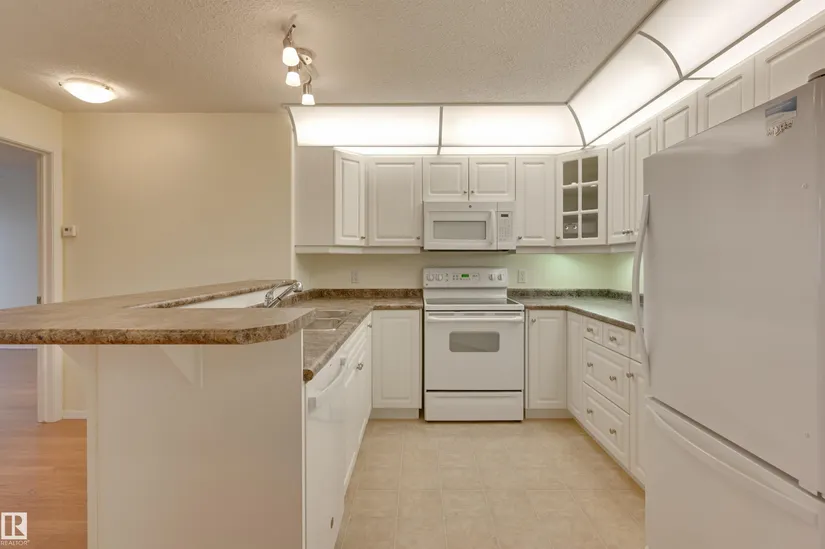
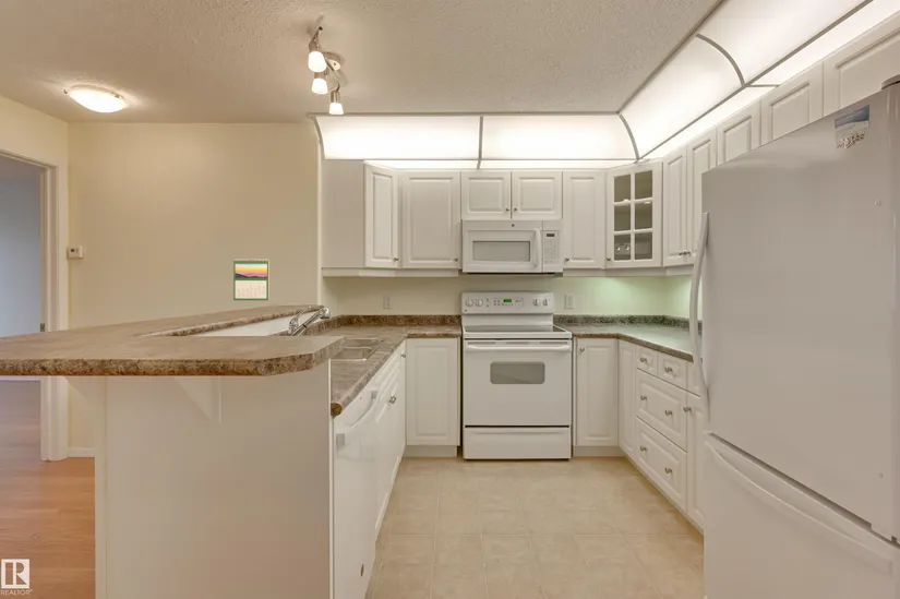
+ calendar (251, 279)
